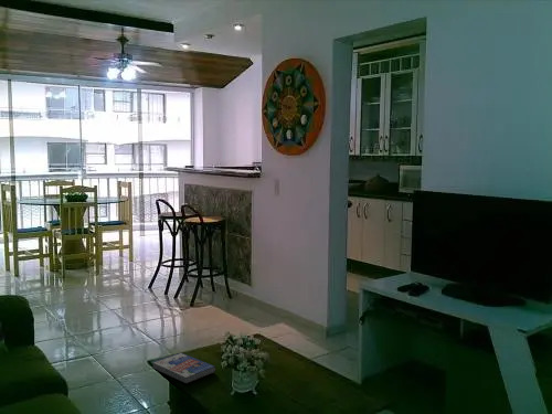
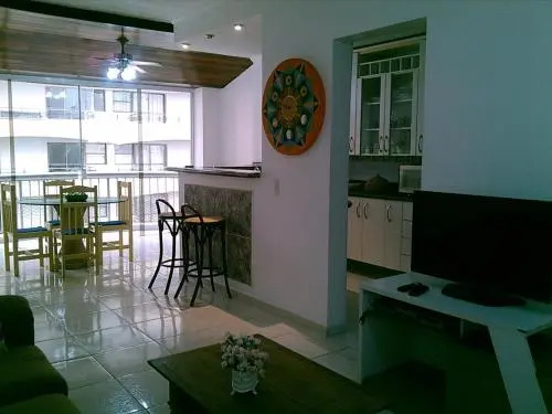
- book (183, 367)
